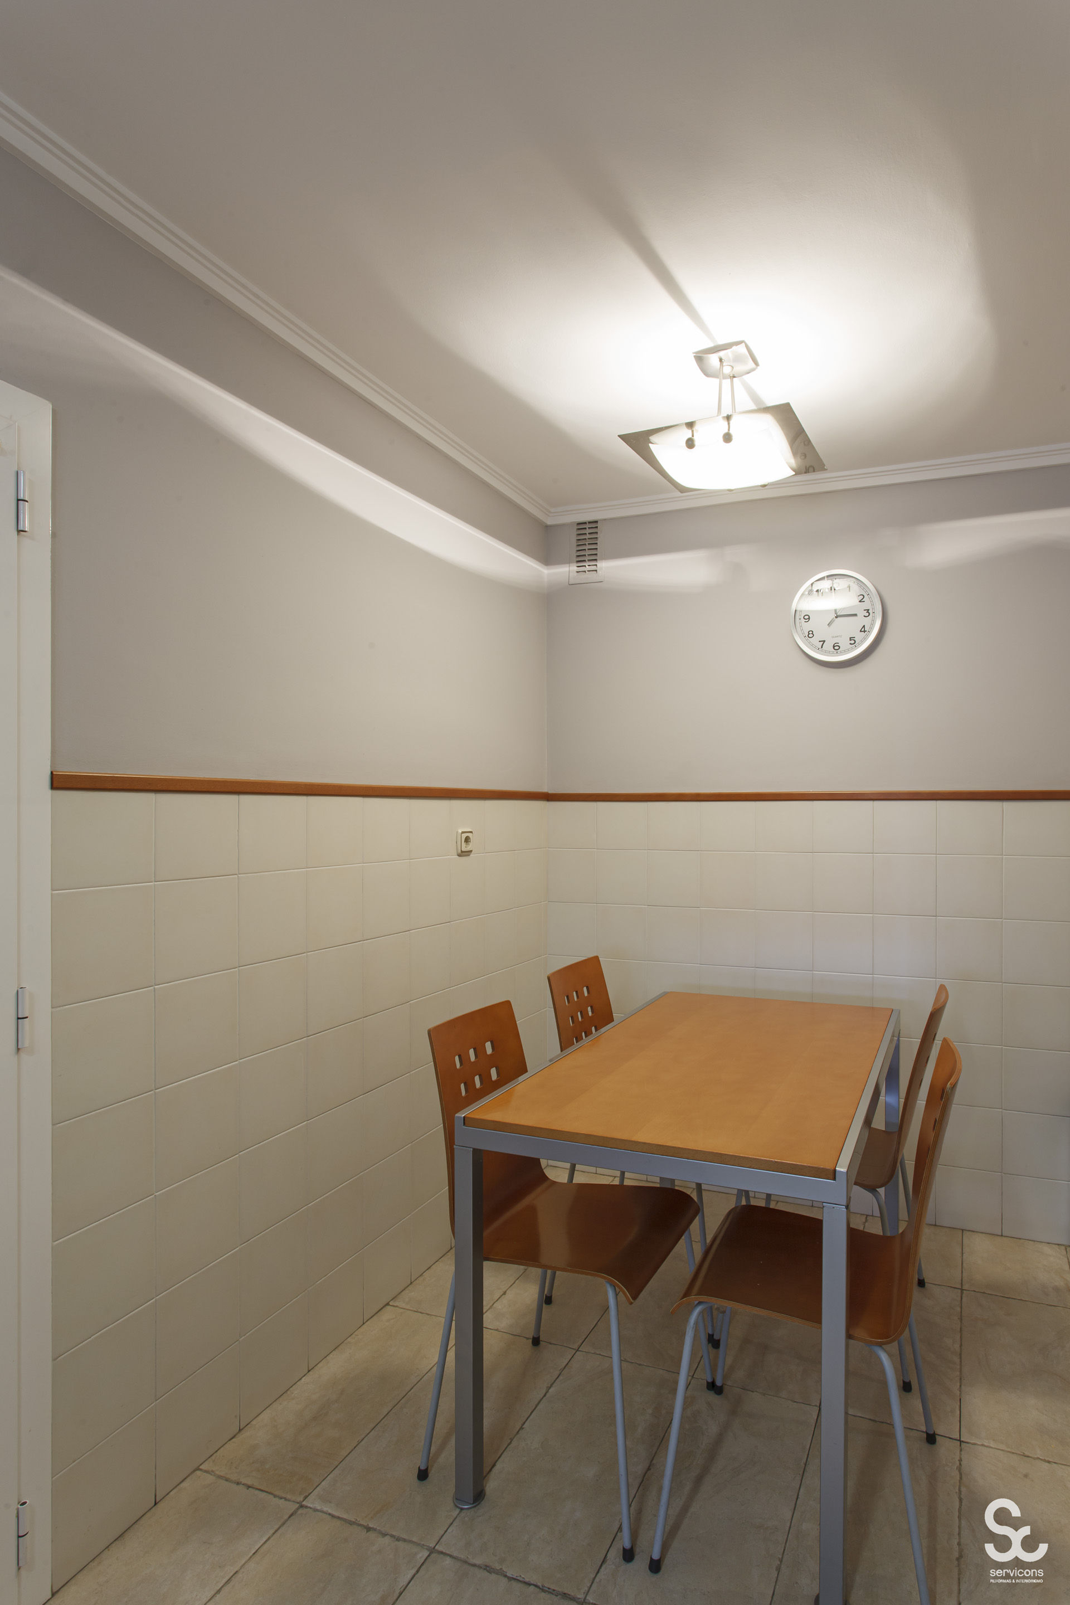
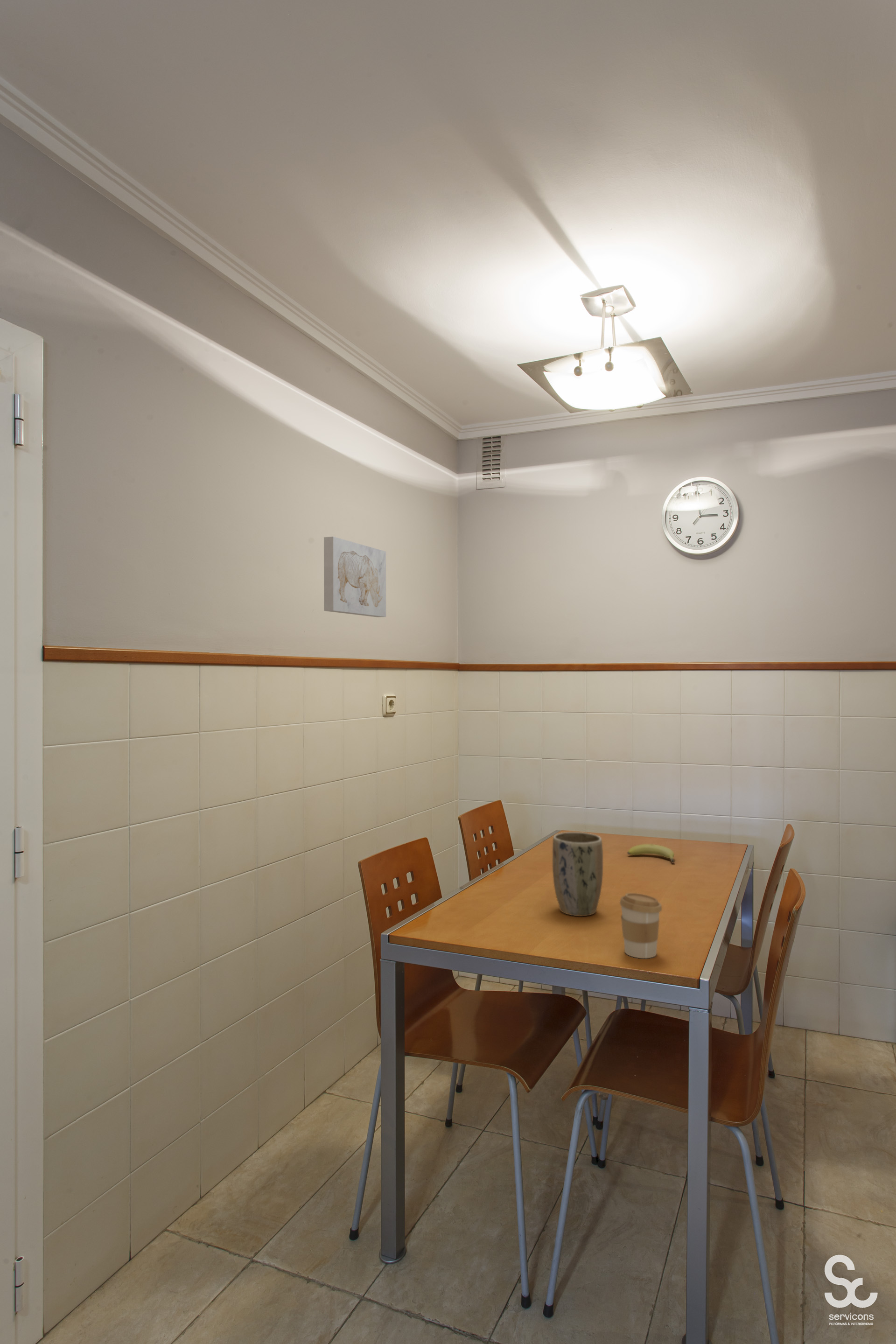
+ coffee cup (640, 924)
+ plant pot (577, 874)
+ fruit (654, 852)
+ wall art (357, 579)
